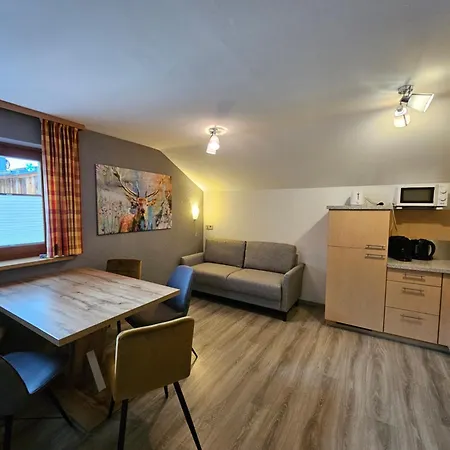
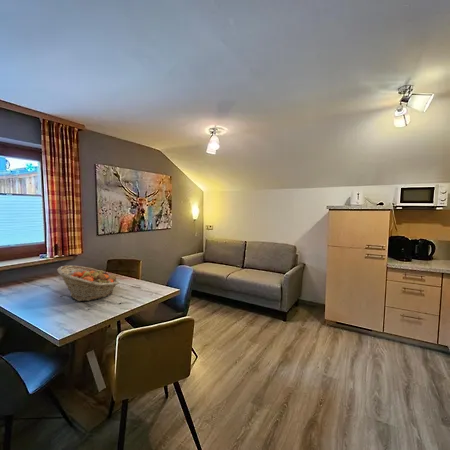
+ fruit basket (89, 280)
